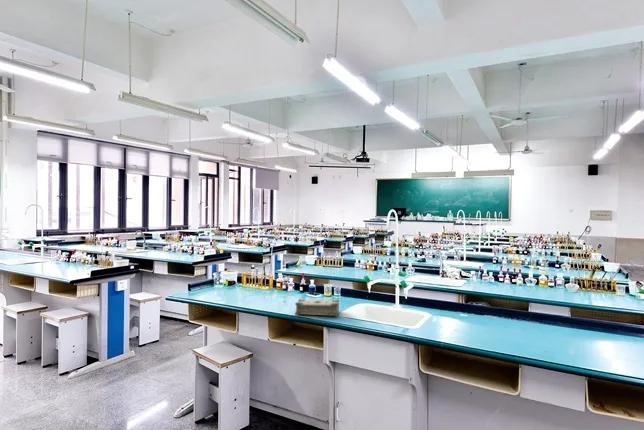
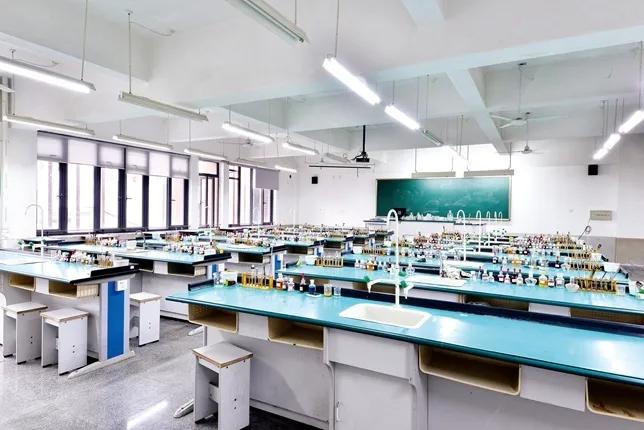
- book (317, 306)
